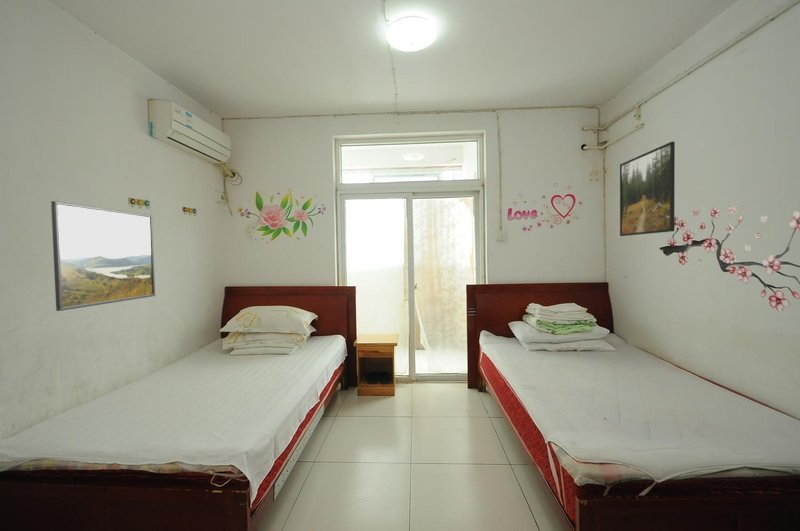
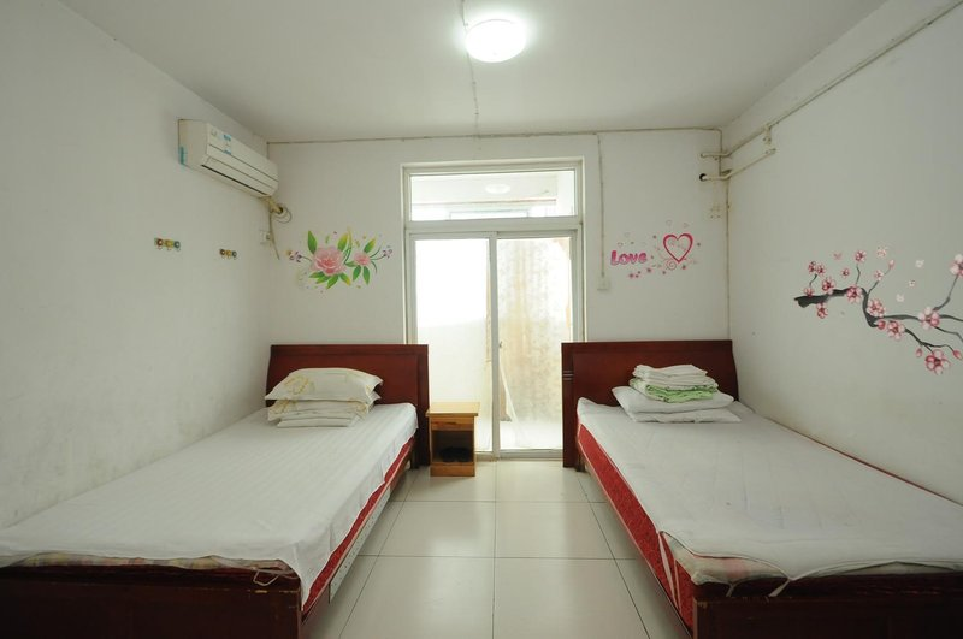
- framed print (644, 194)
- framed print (111, 256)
